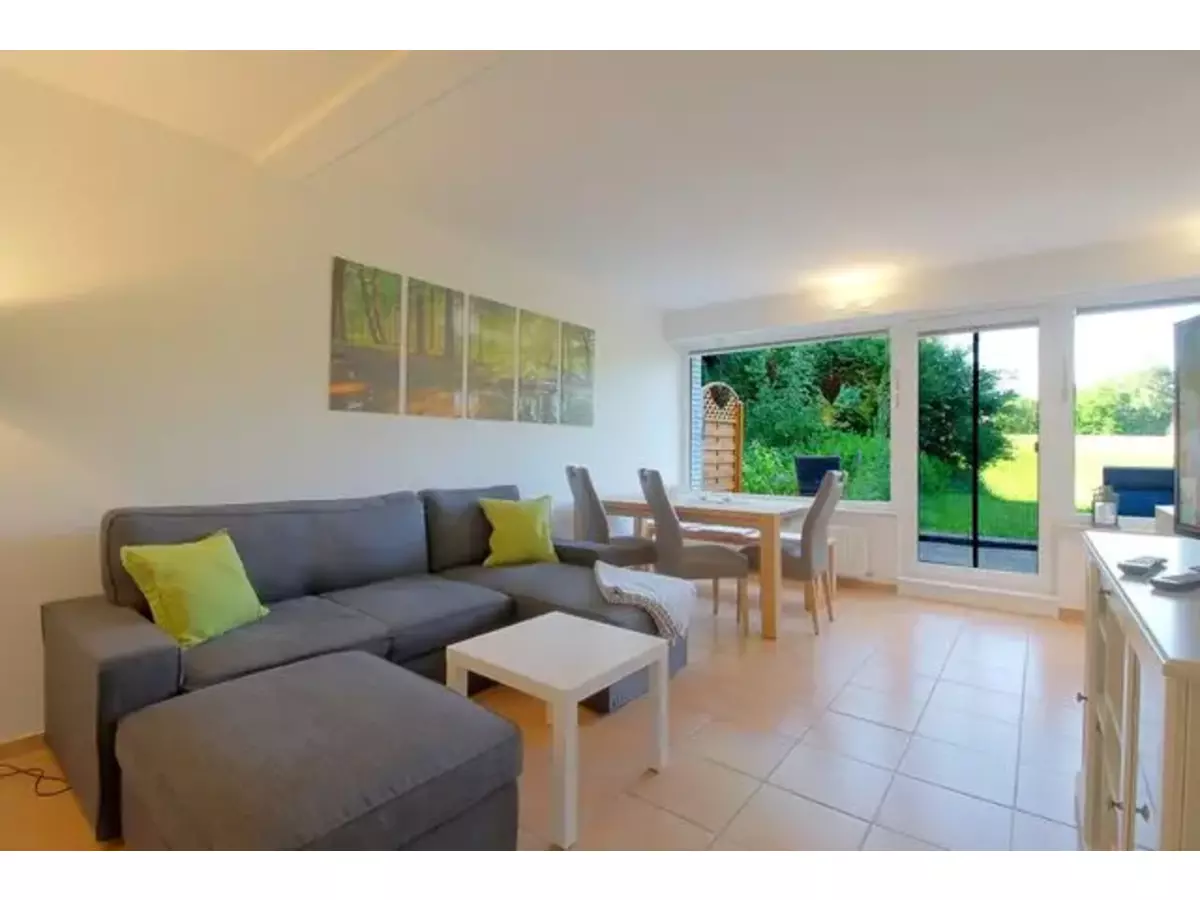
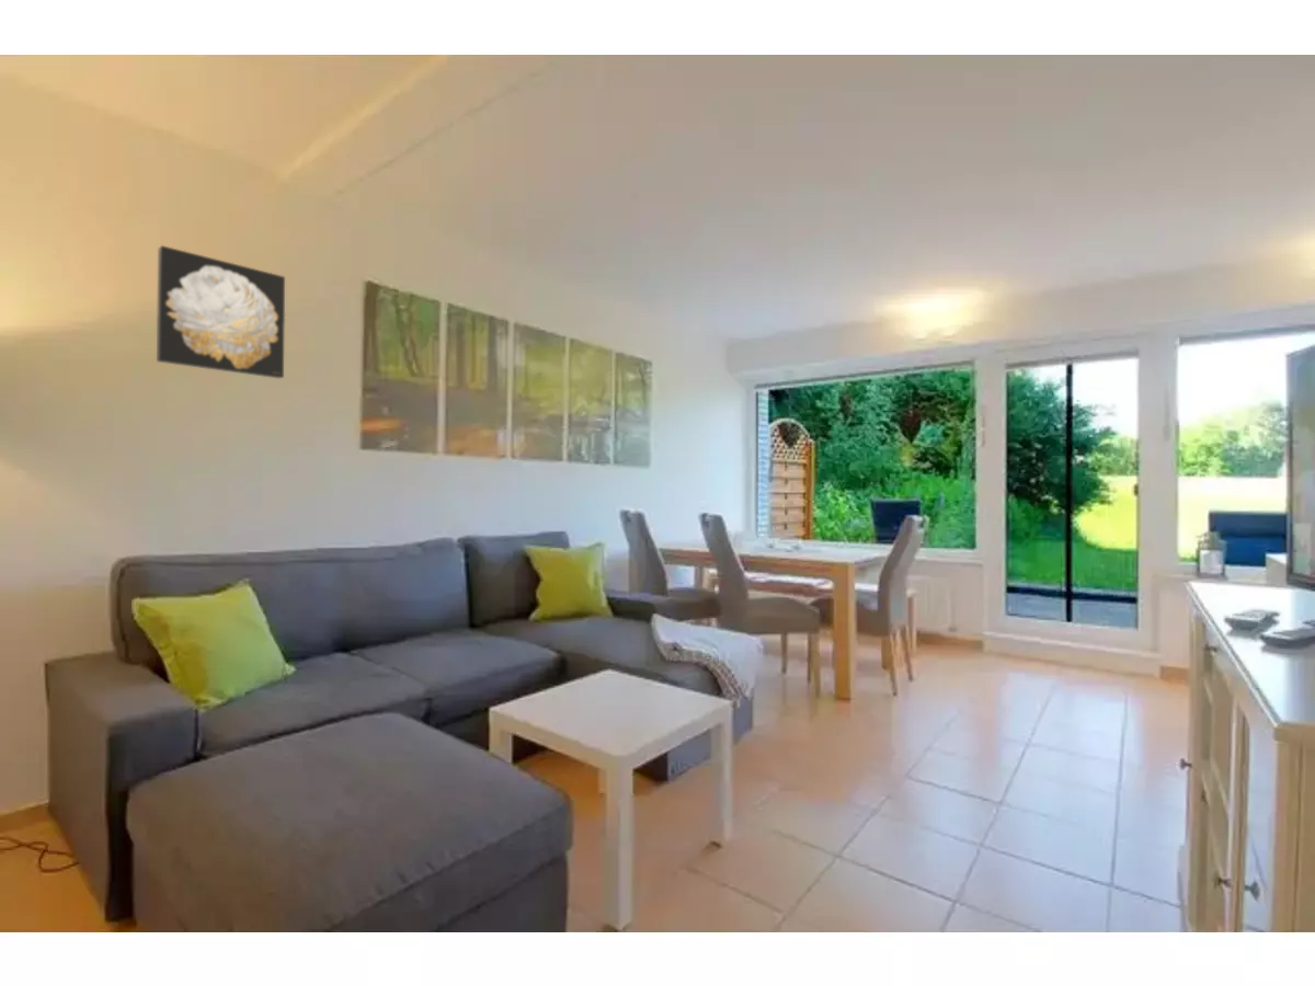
+ wall art (224, 317)
